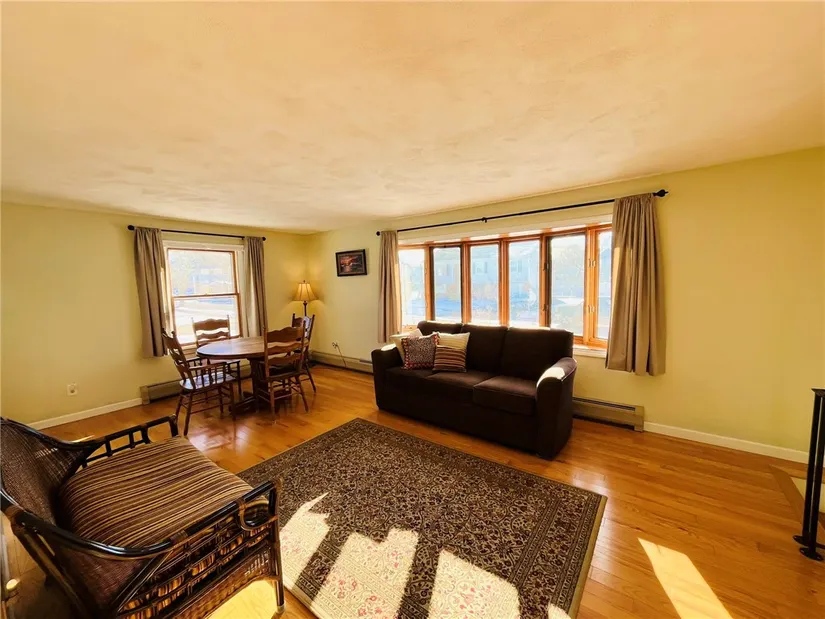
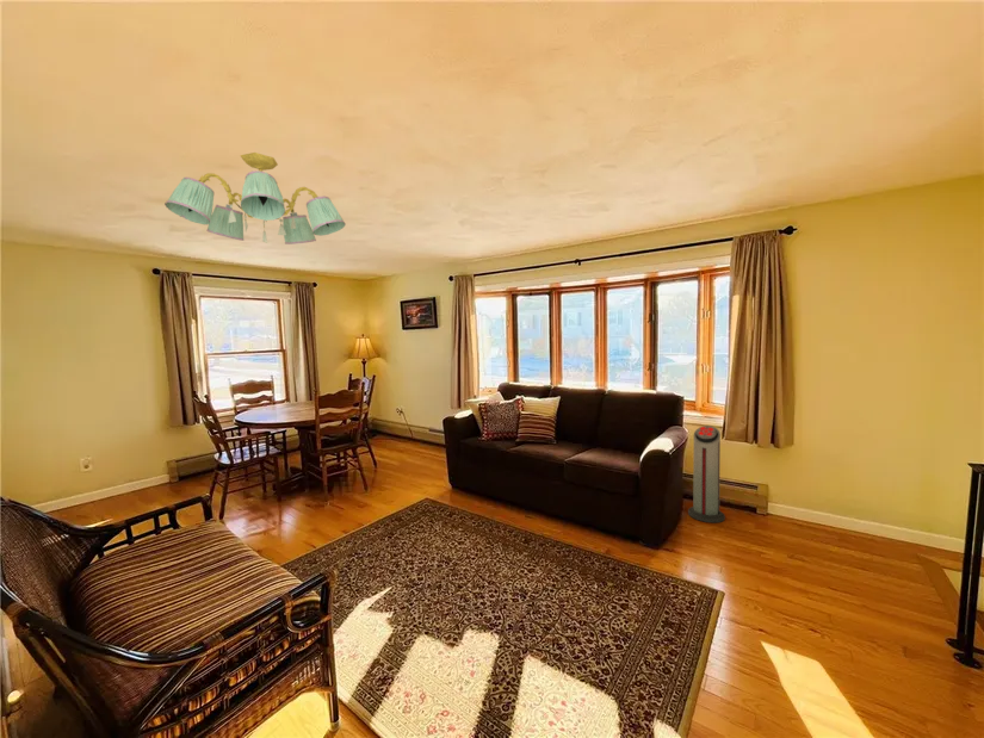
+ air purifier (706, 471)
+ chandelier (262, 199)
